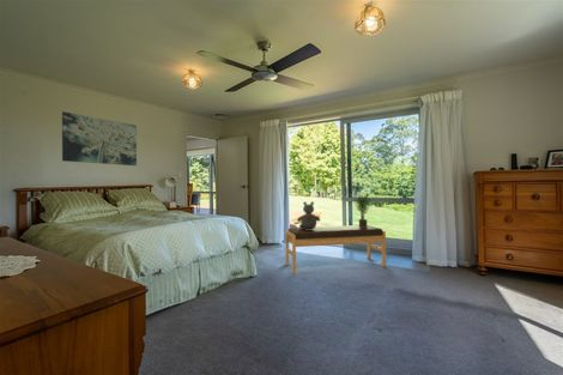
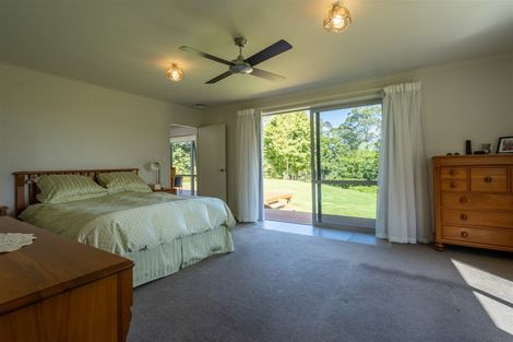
- bench (334, 243)
- stuffed bear (307, 214)
- wall art (102, 141)
- potted plant (364, 207)
